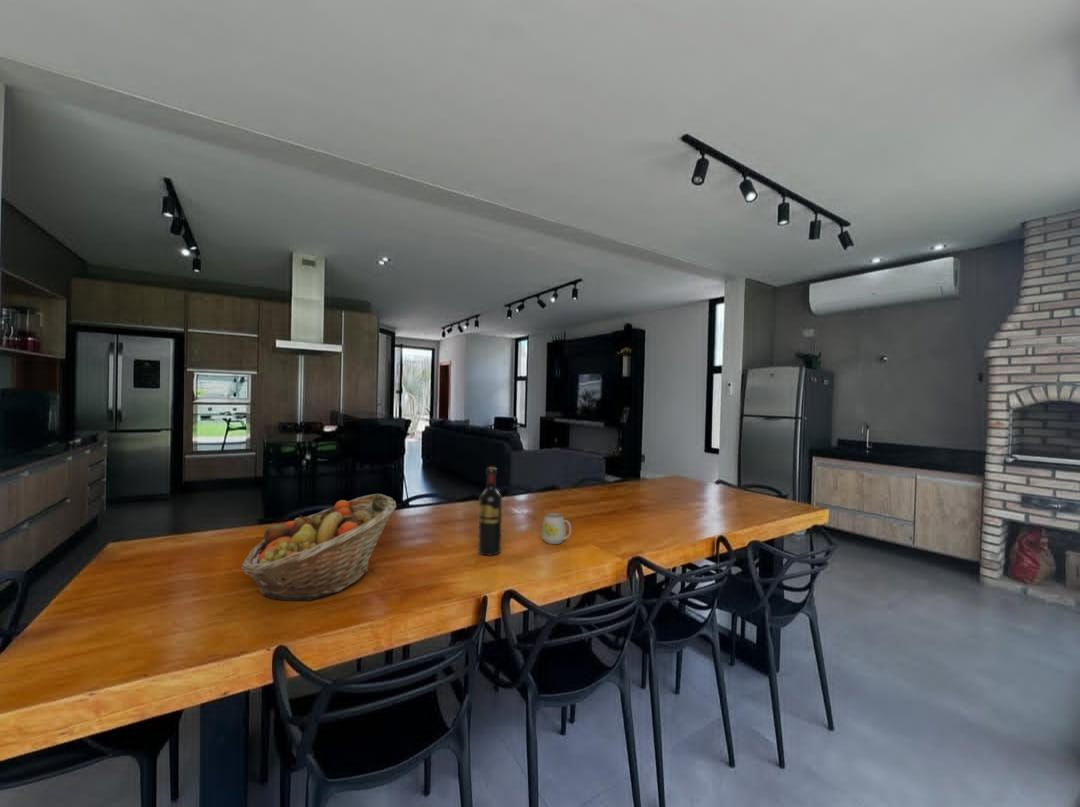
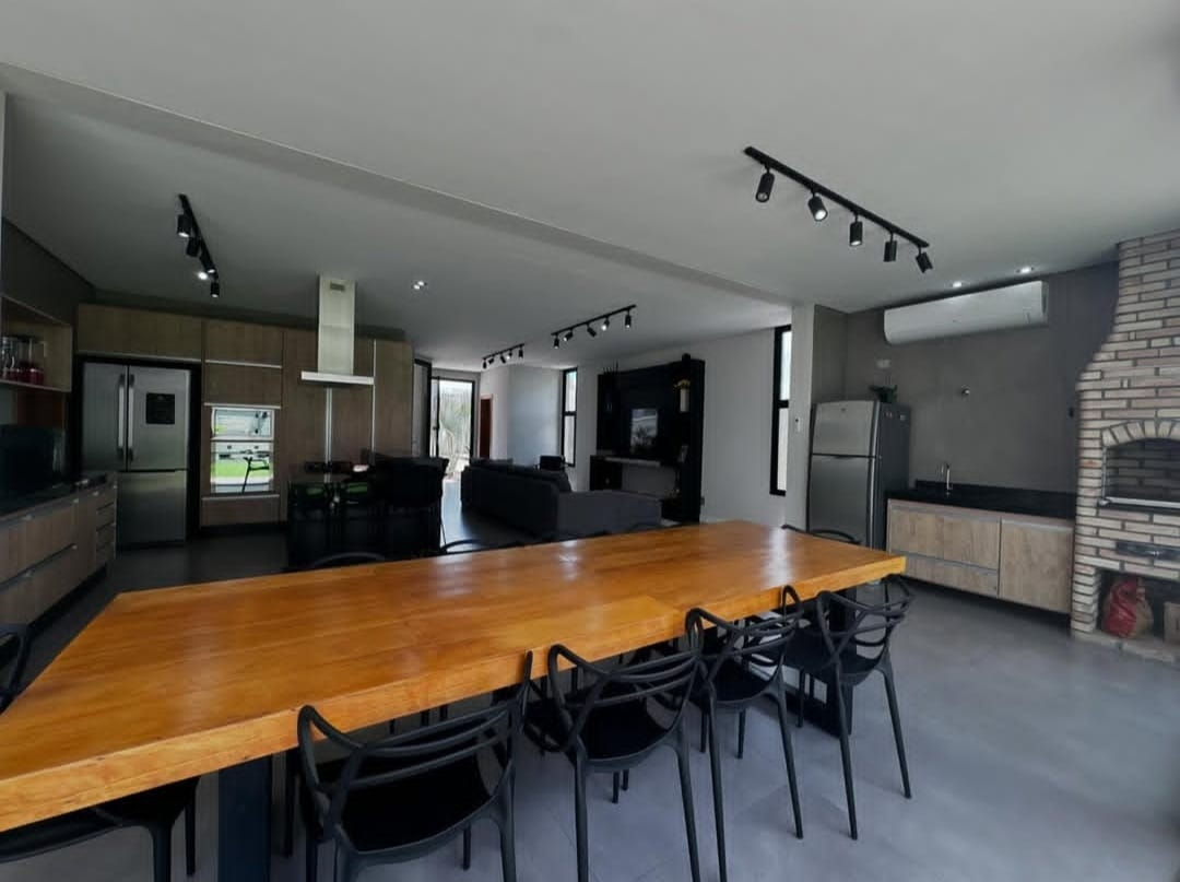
- fruit basket (325, 539)
- wine bottle (490, 509)
- mug (556, 528)
